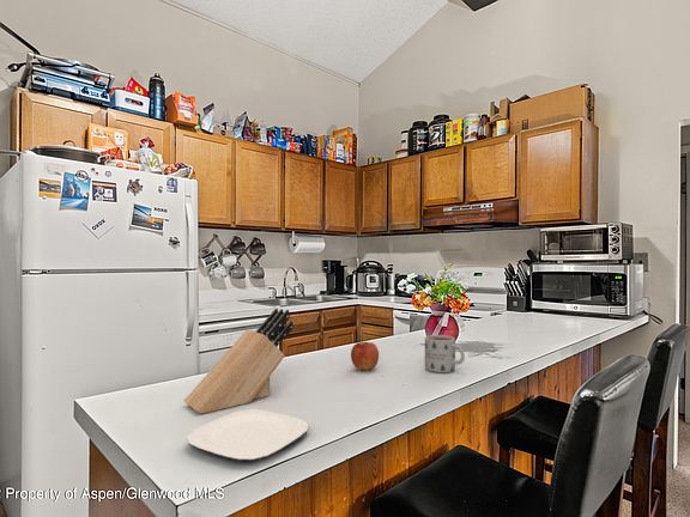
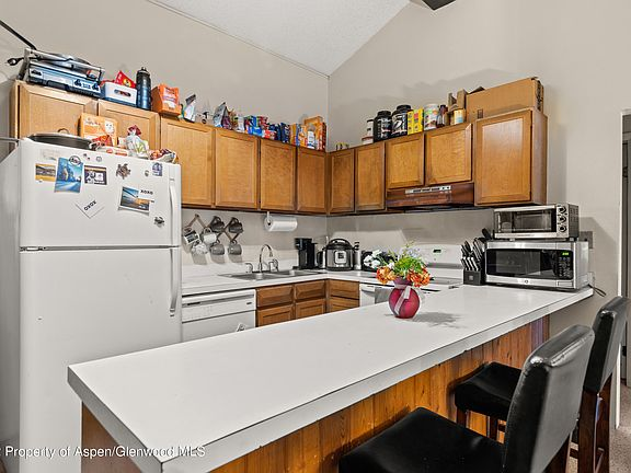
- knife block (243, 354)
- plate (249, 434)
- mug (444, 354)
- apple (364, 355)
